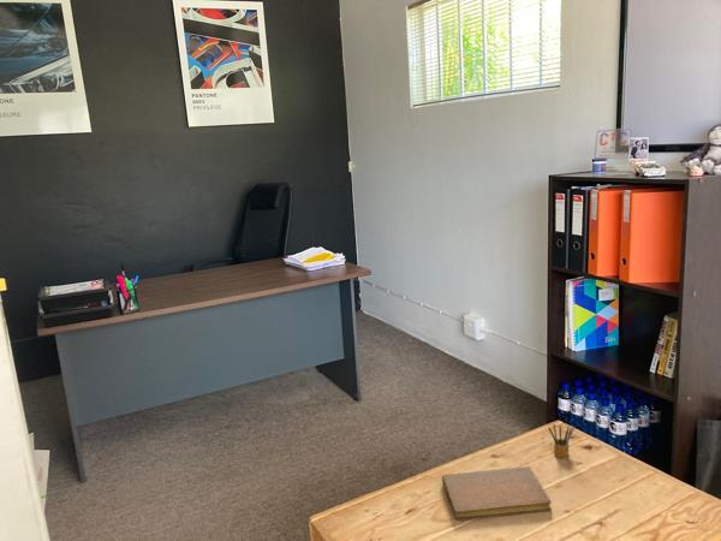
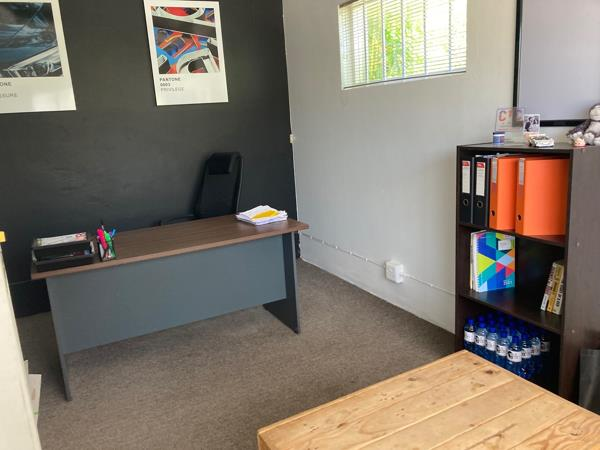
- notebook (494, 491)
- pencil box (560, 439)
